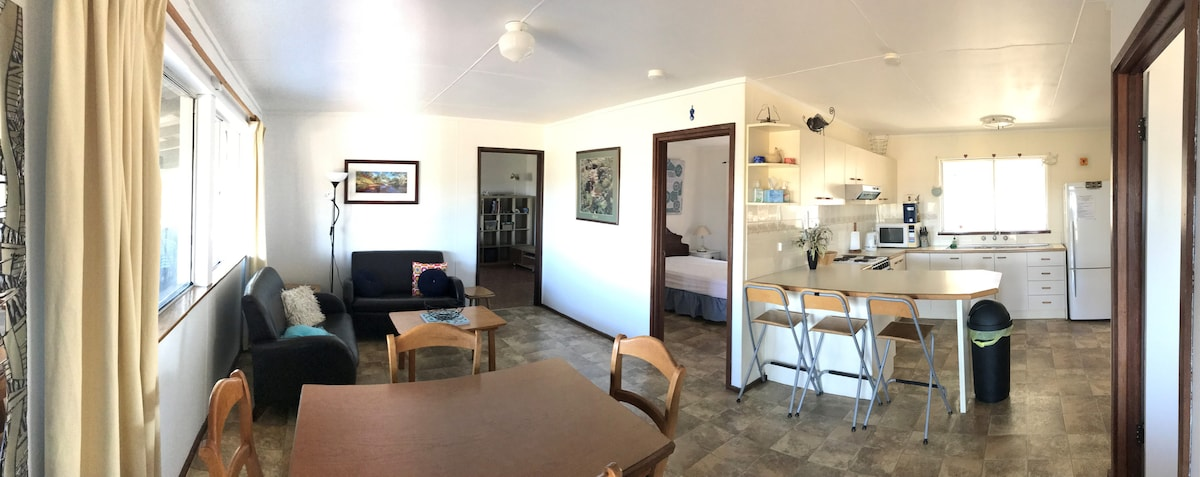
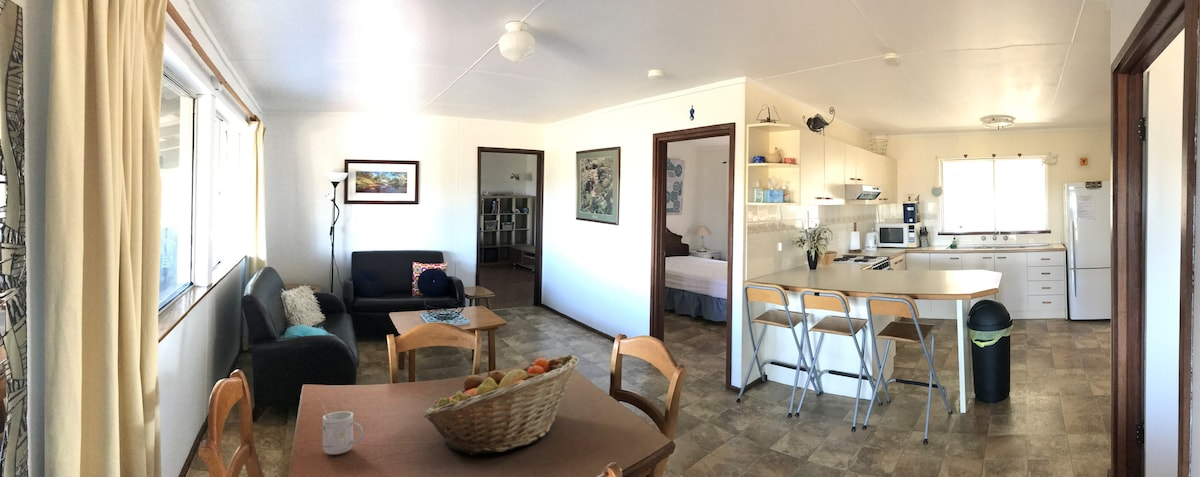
+ fruit basket (506, 396)
+ mug (342, 428)
